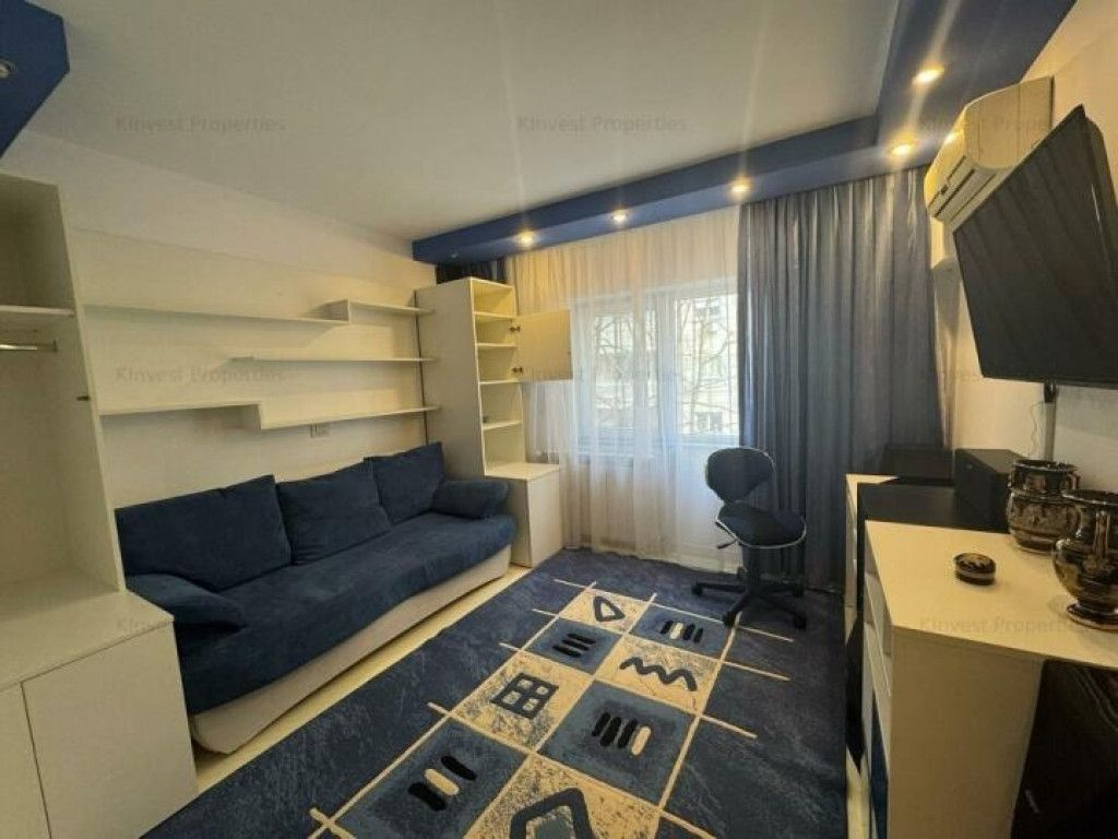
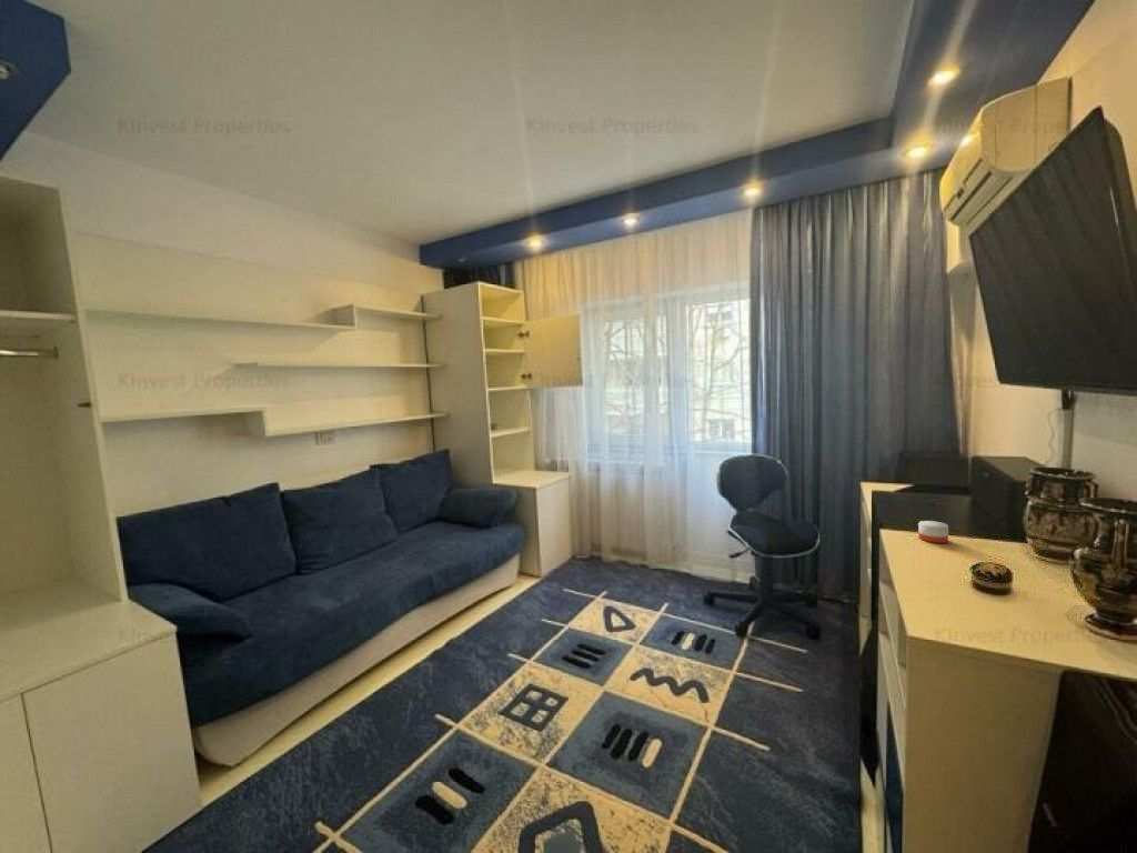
+ candle (933, 523)
